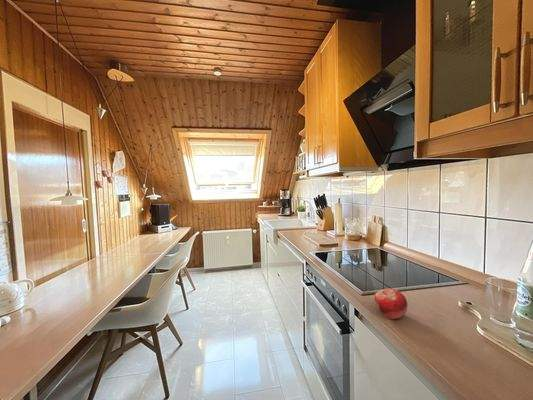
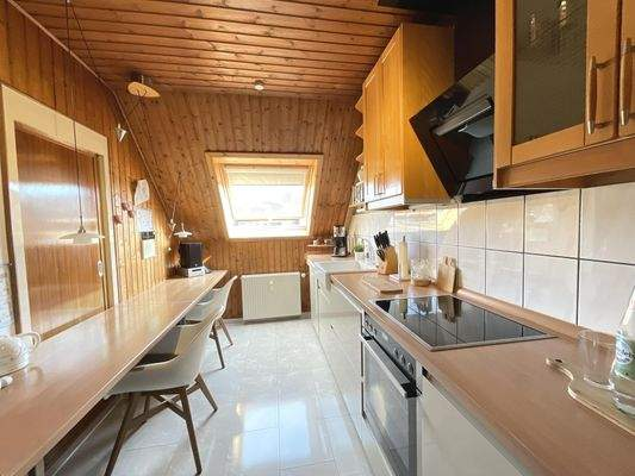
- fruit (390, 302)
